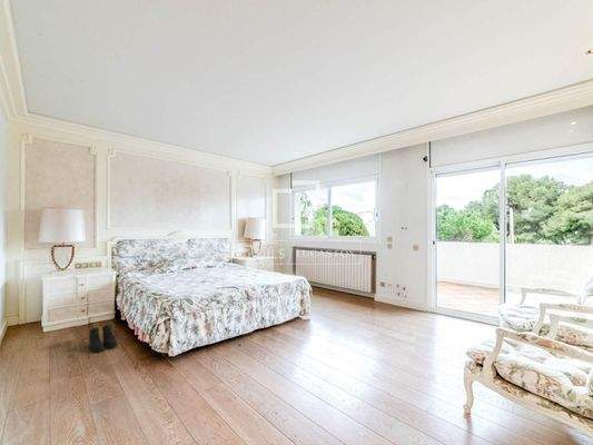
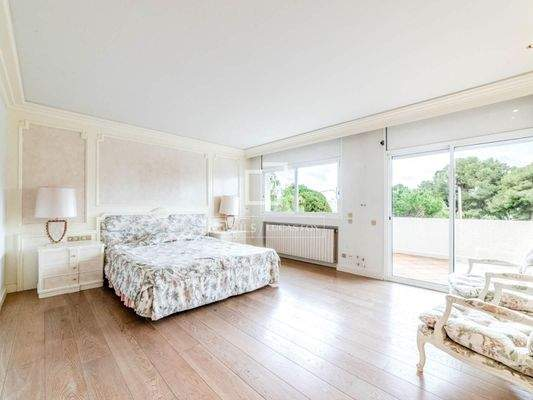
- boots (103, 336)
